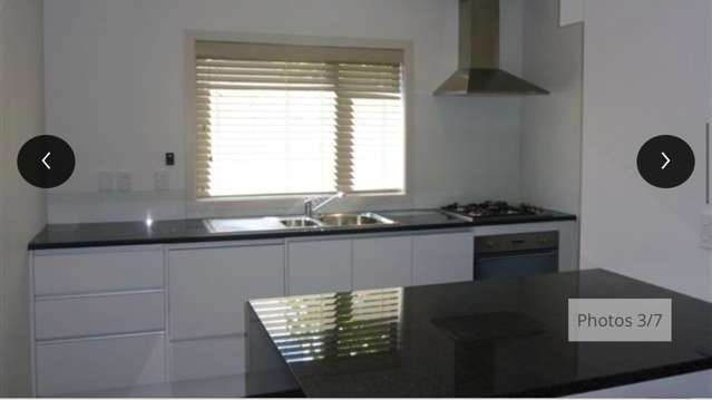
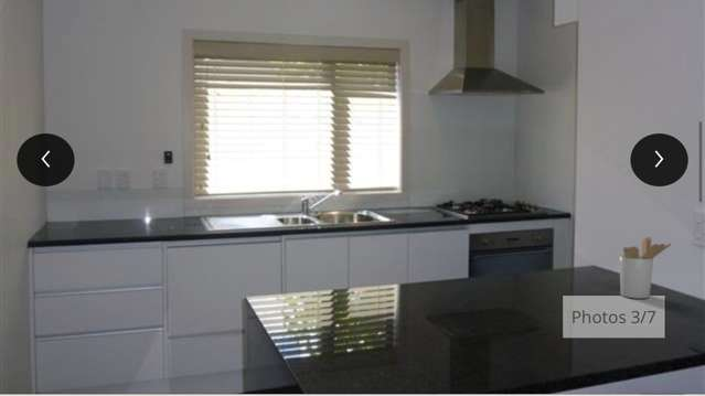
+ utensil holder (643, 267)
